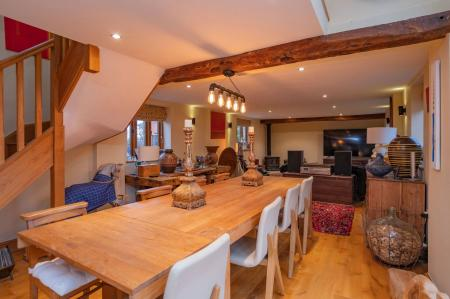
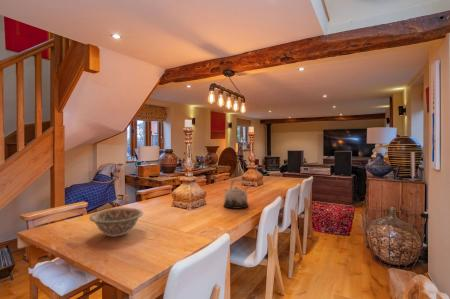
+ decorative bowl (117, 223)
+ teapot (234, 192)
